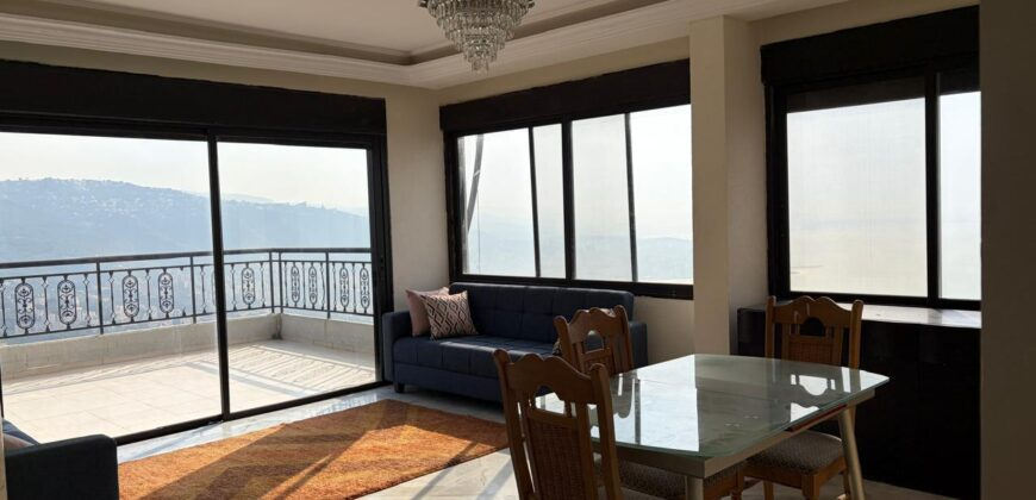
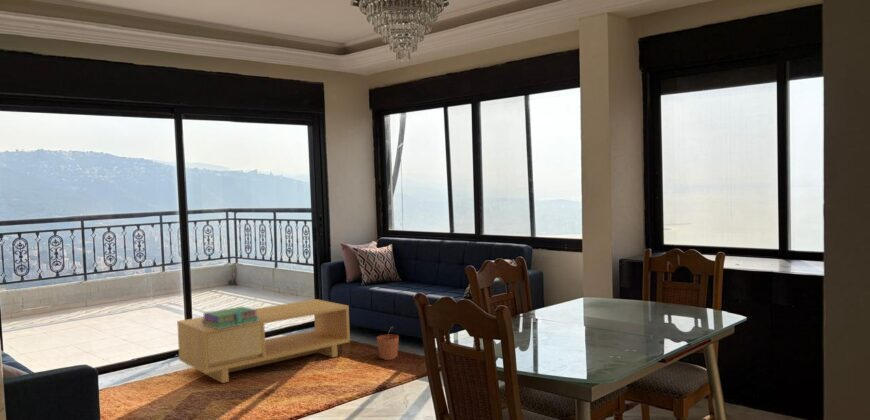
+ plant pot (387, 342)
+ coffee table (267, 339)
+ stack of books (230, 316)
